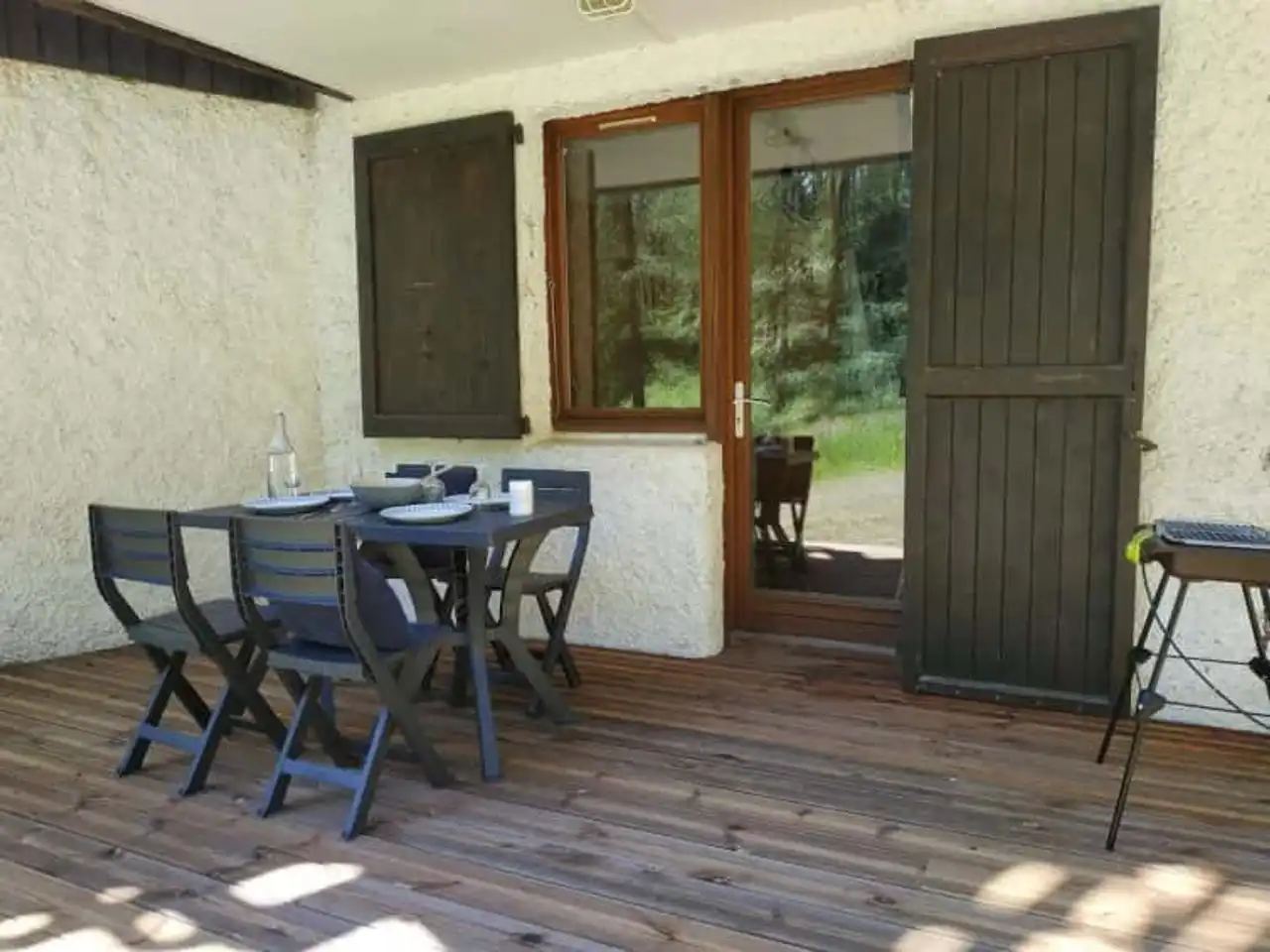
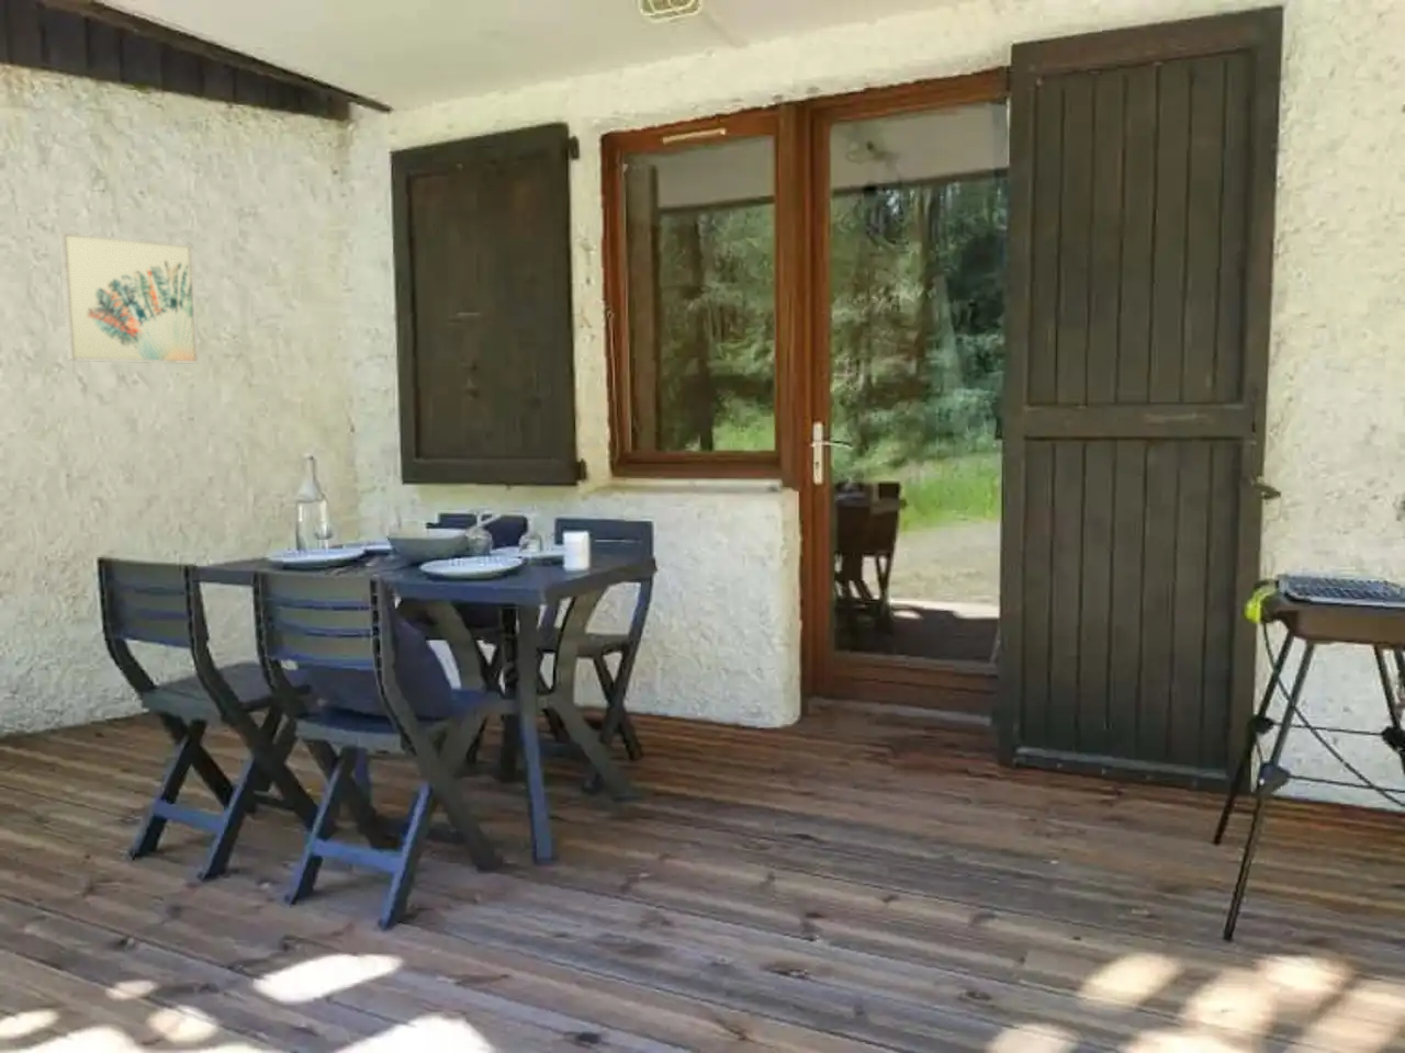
+ wall art (132, 301)
